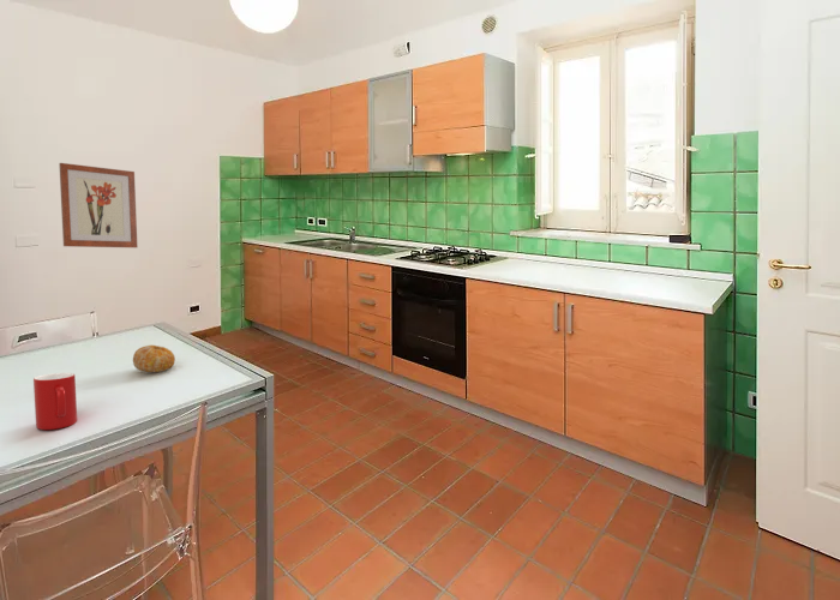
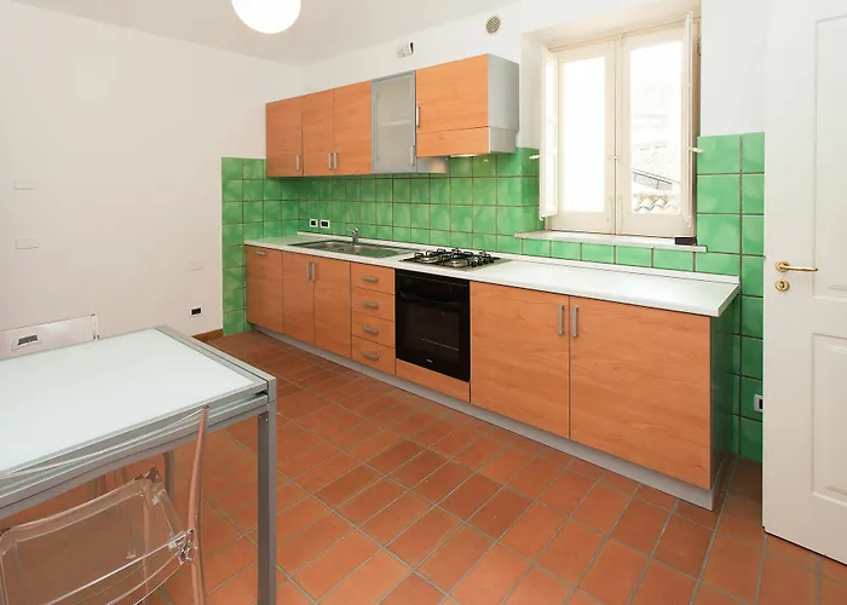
- cup (54, 402)
- wall art (100, 208)
- fruit (154, 358)
